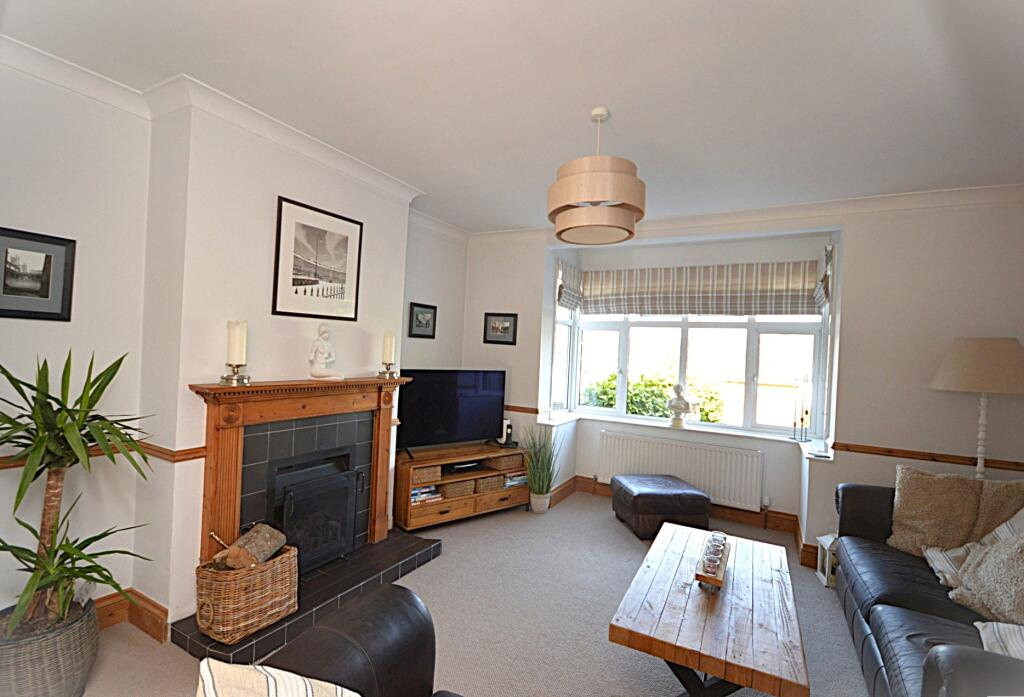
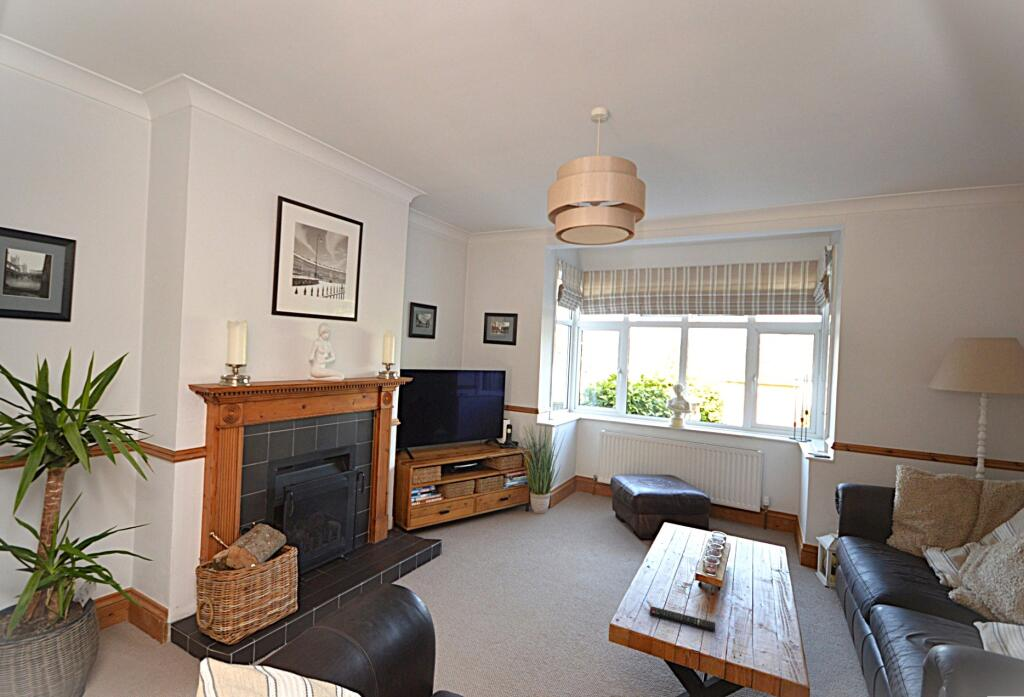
+ remote control (681, 619)
